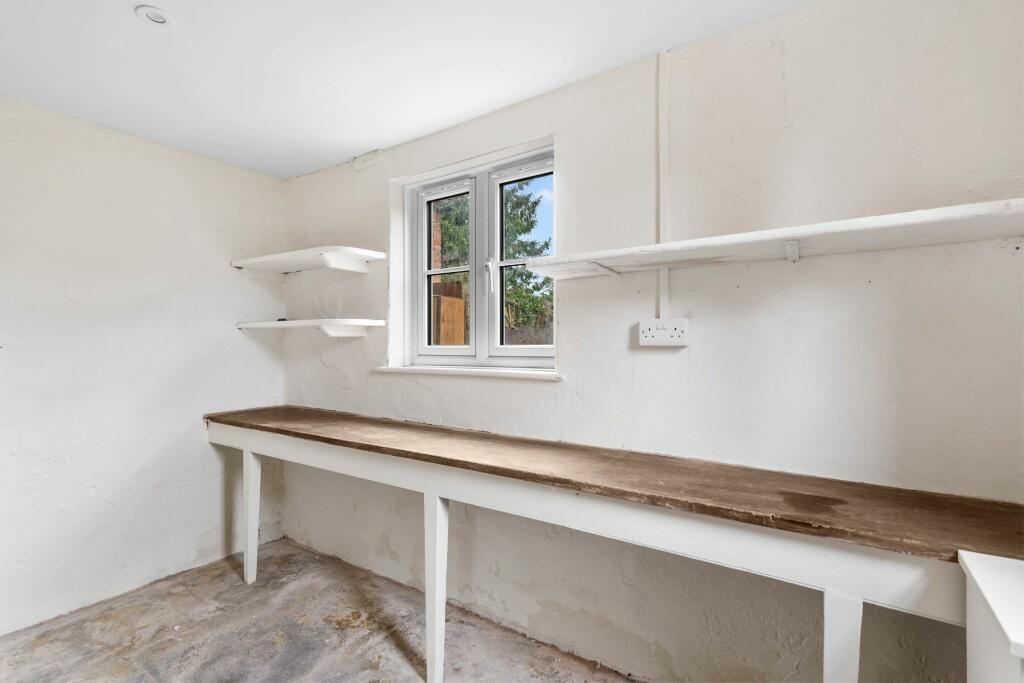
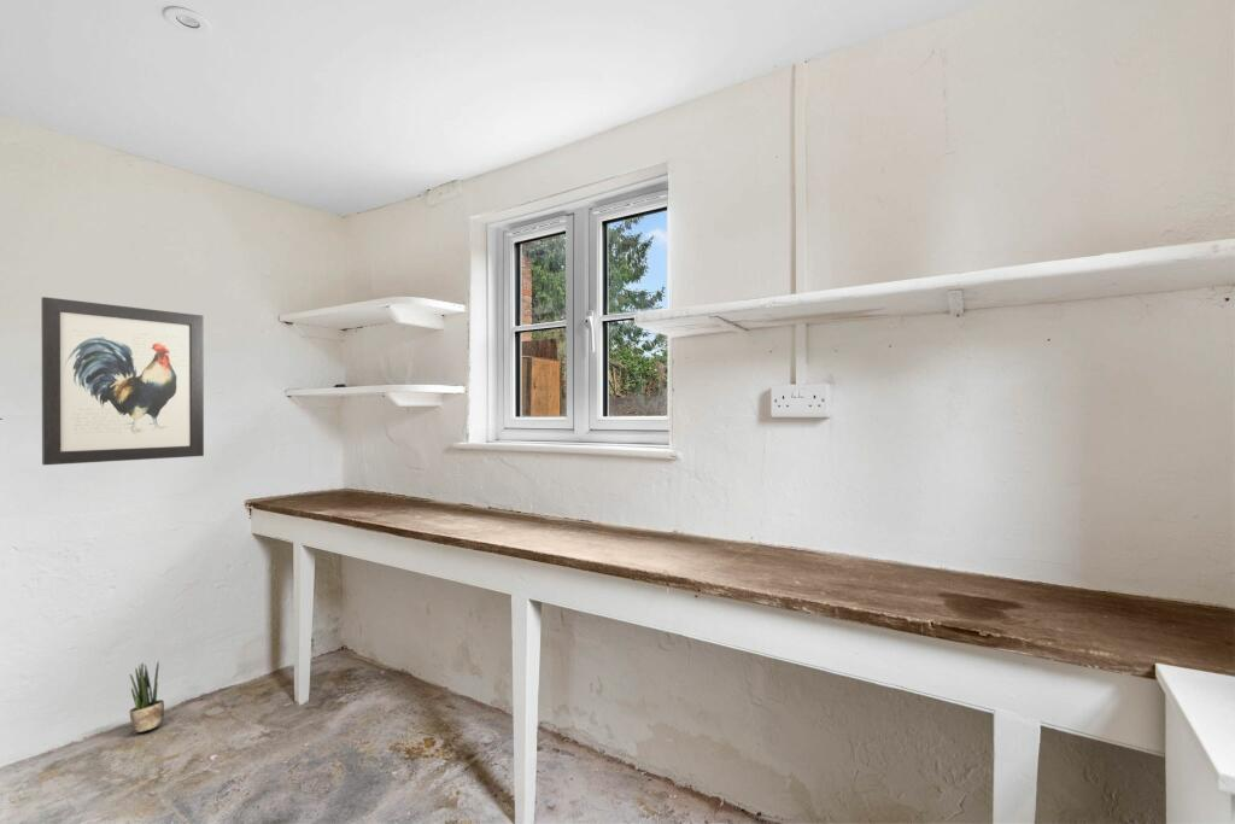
+ wall art (129, 384)
+ potted plant (146, 694)
